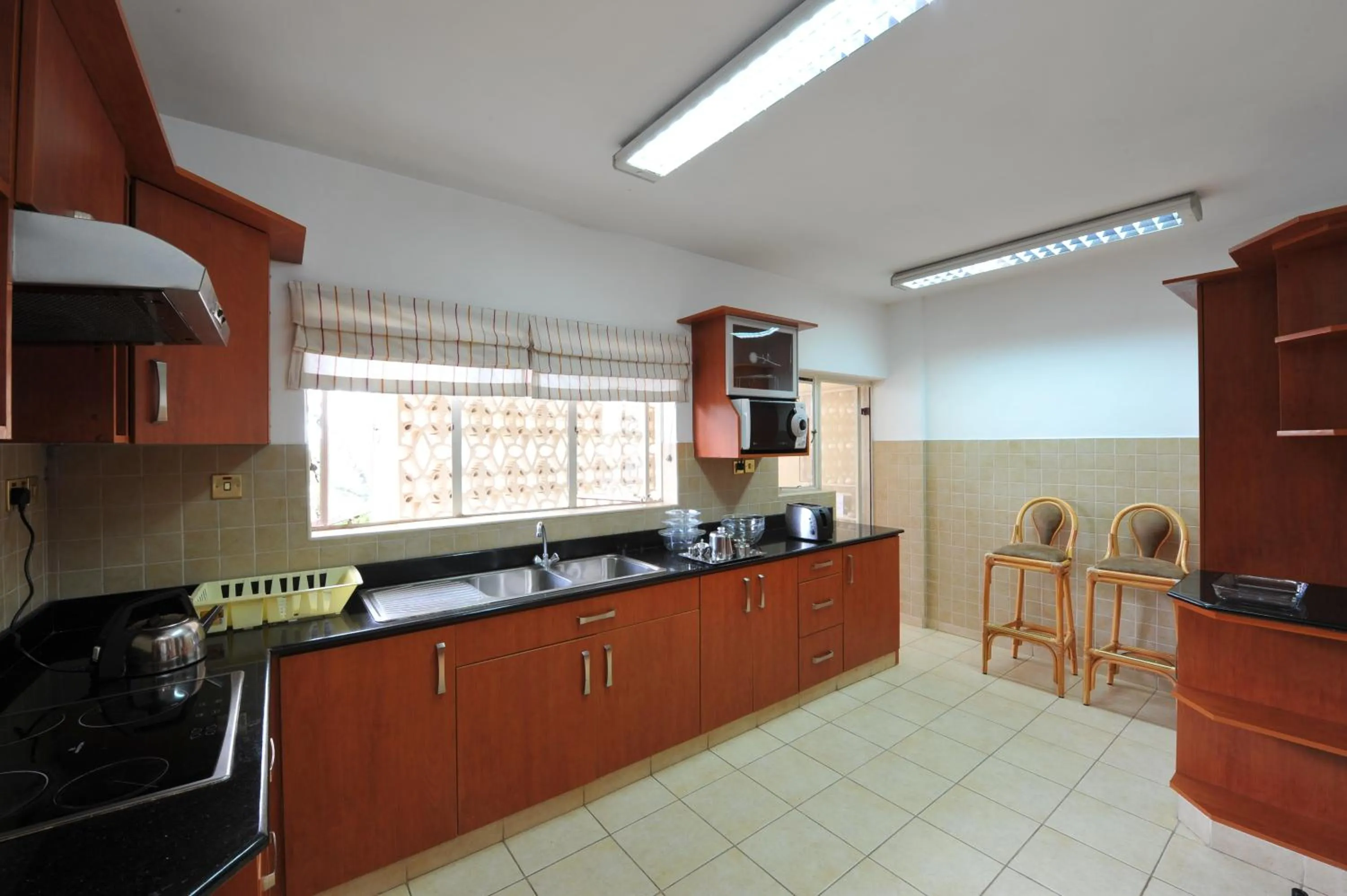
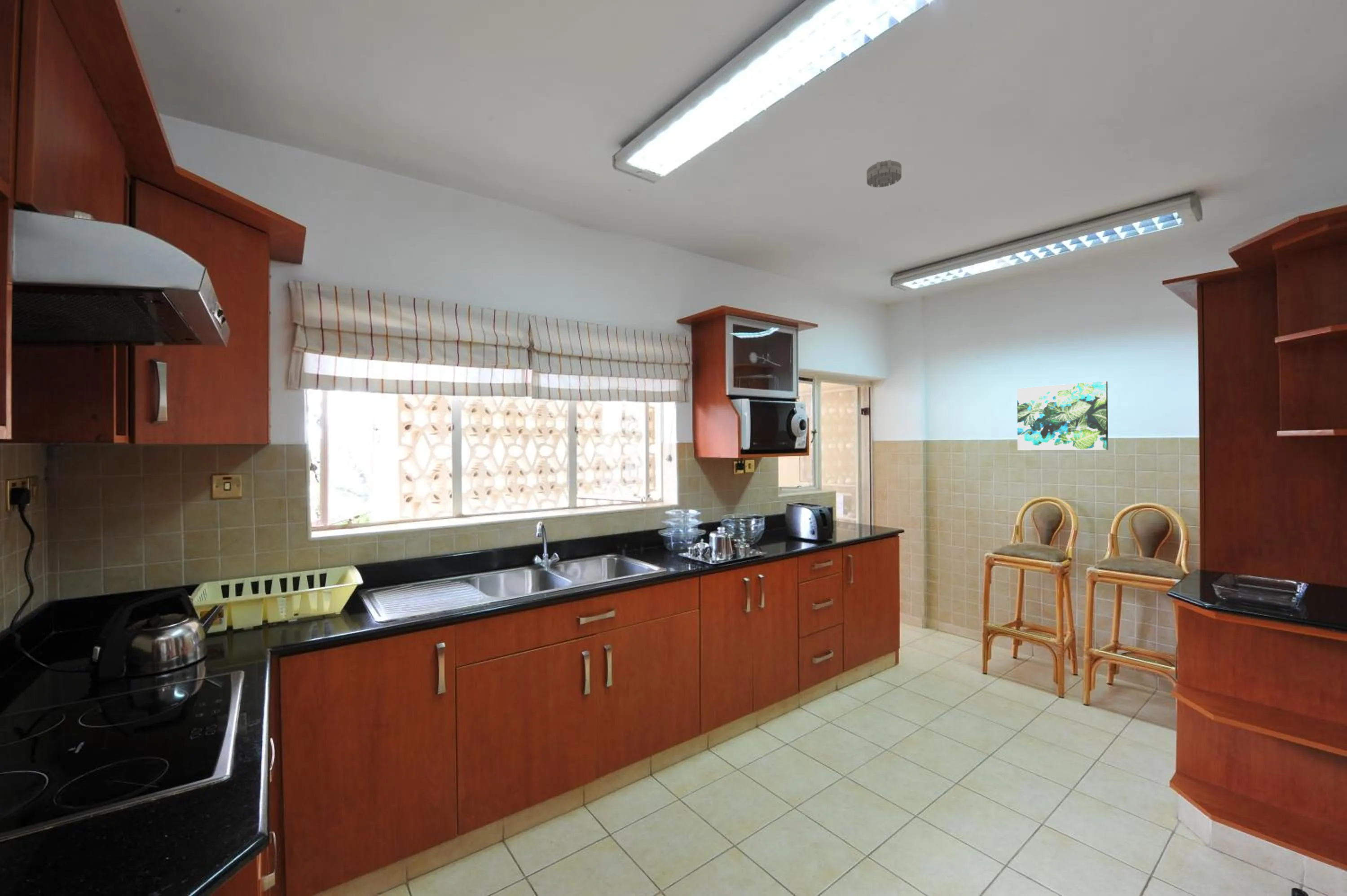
+ smoke detector (884, 173)
+ wall art (1060, 417)
